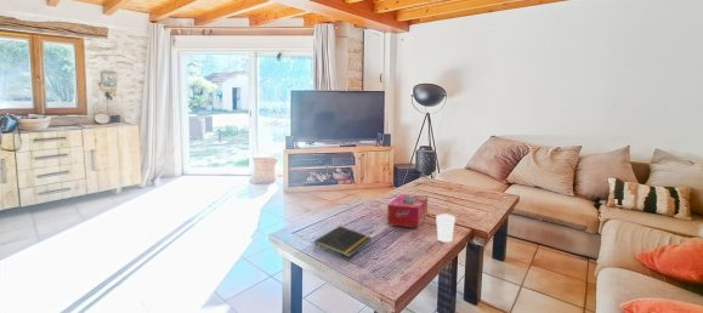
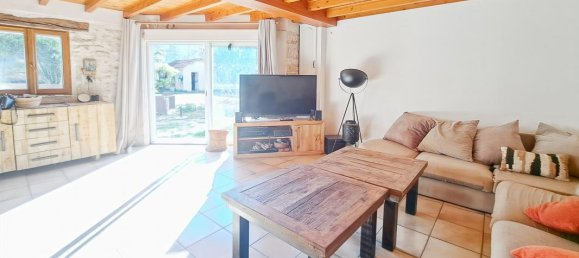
- notepad (344, 239)
- tissue box (408, 209)
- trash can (444, 227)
